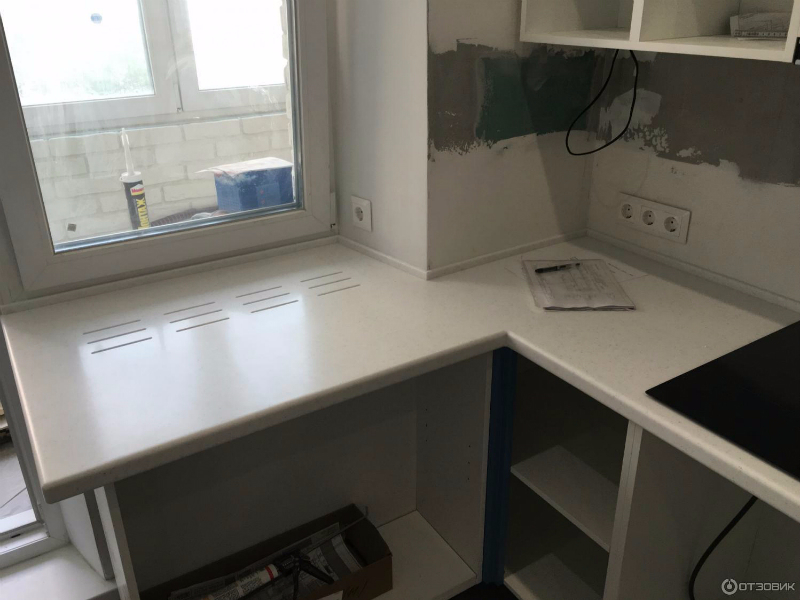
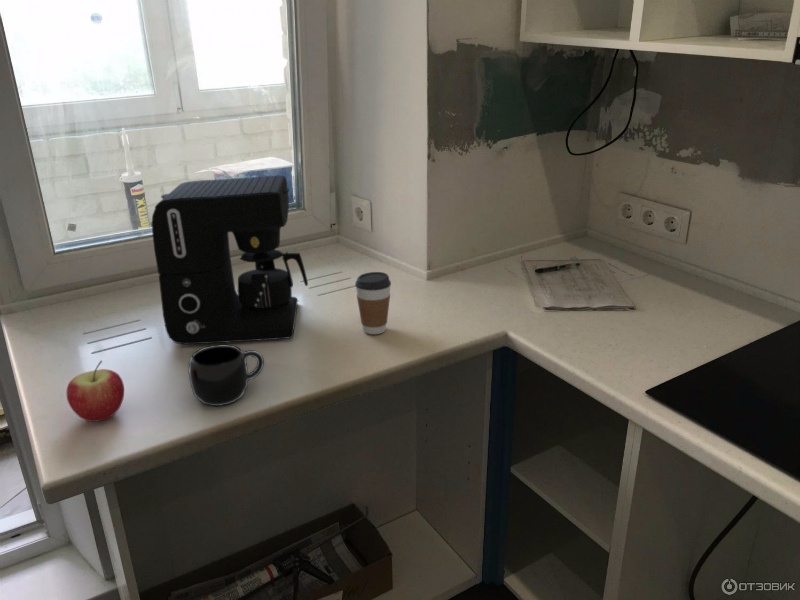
+ coffee cup (373, 303)
+ coffee maker (240, 258)
+ mug (225, 374)
+ apple (95, 390)
